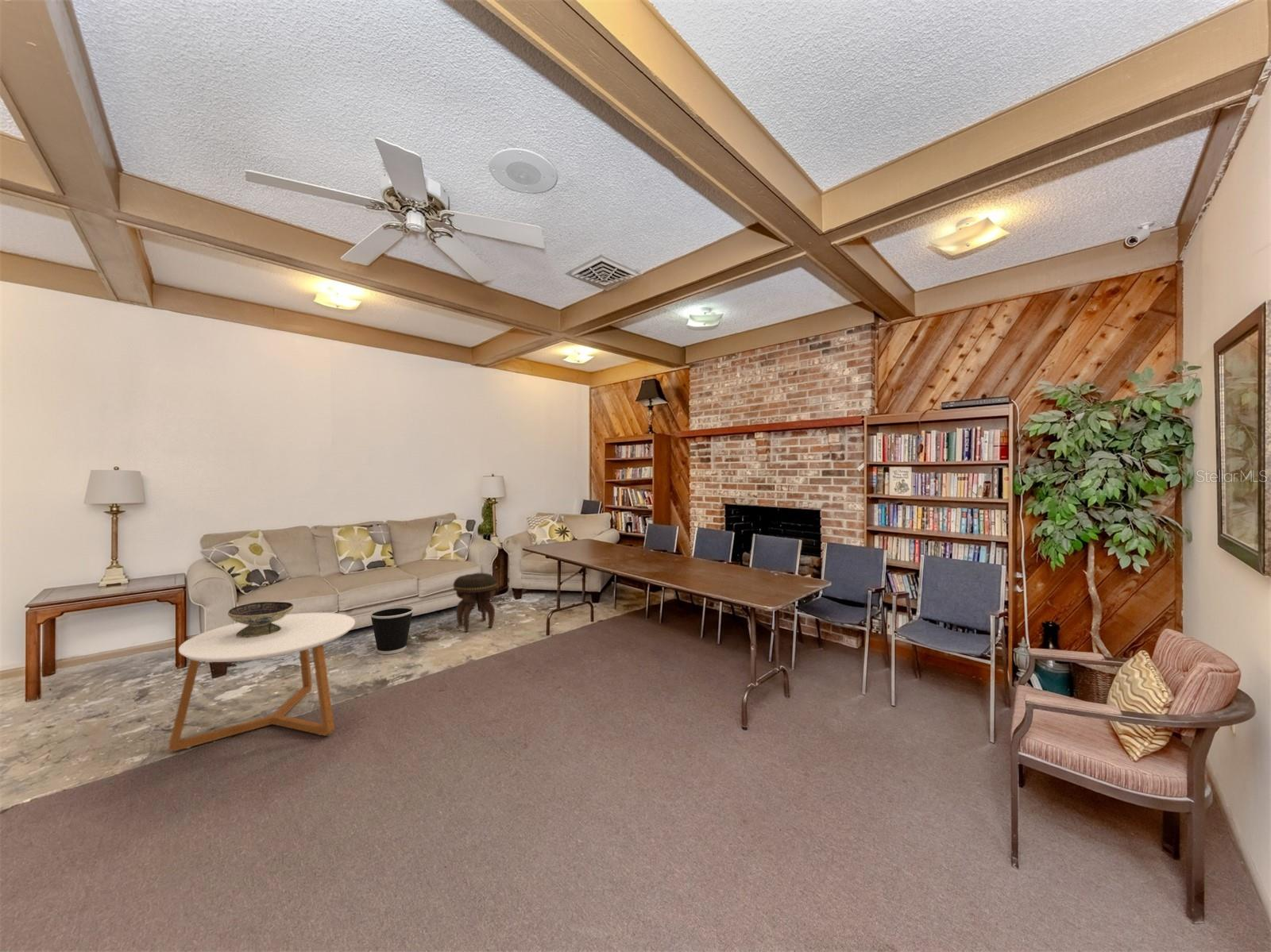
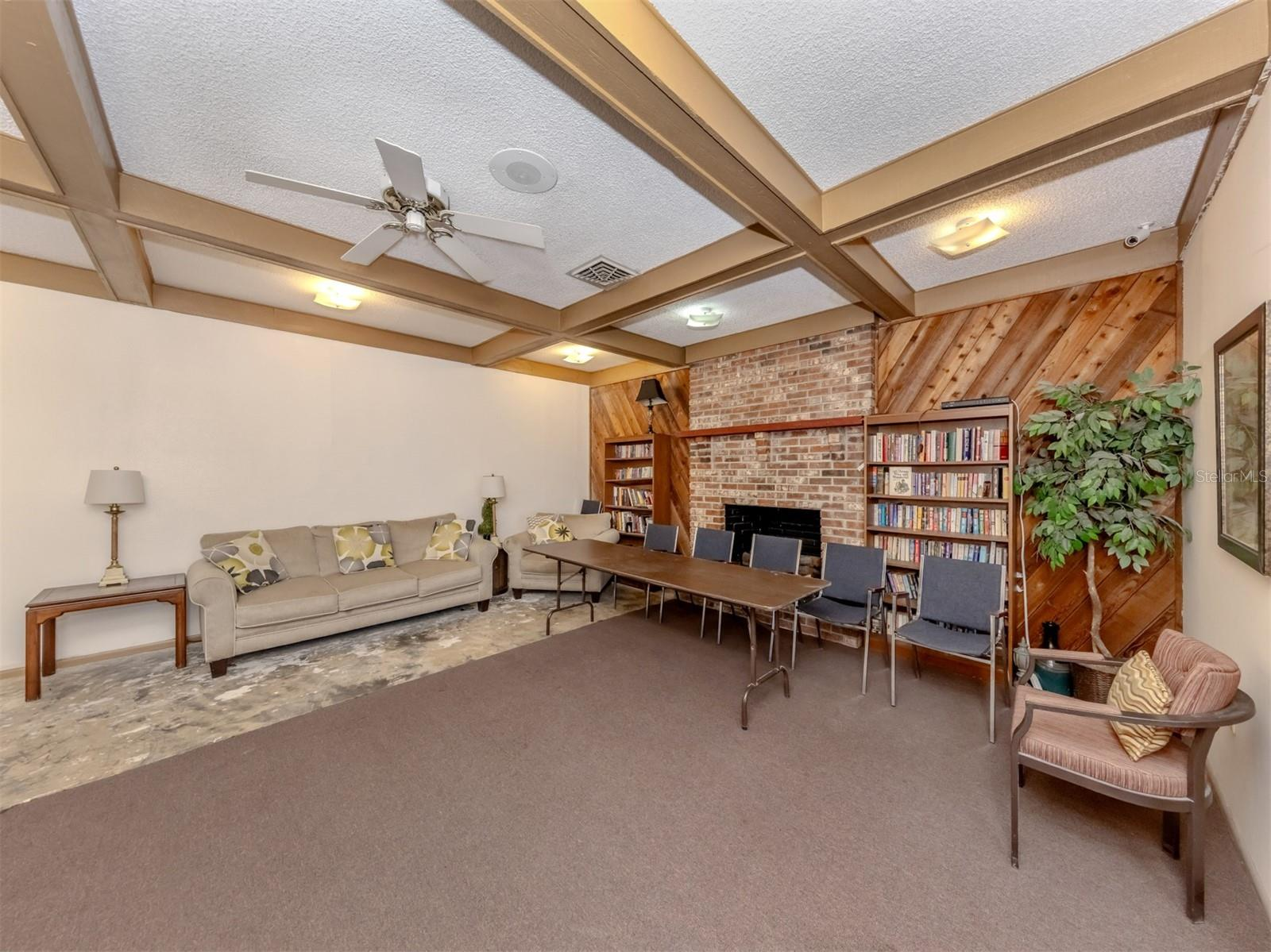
- decorative bowl (261, 619)
- coffee table (265, 657)
- footstool (475, 600)
- wastebasket (392, 630)
